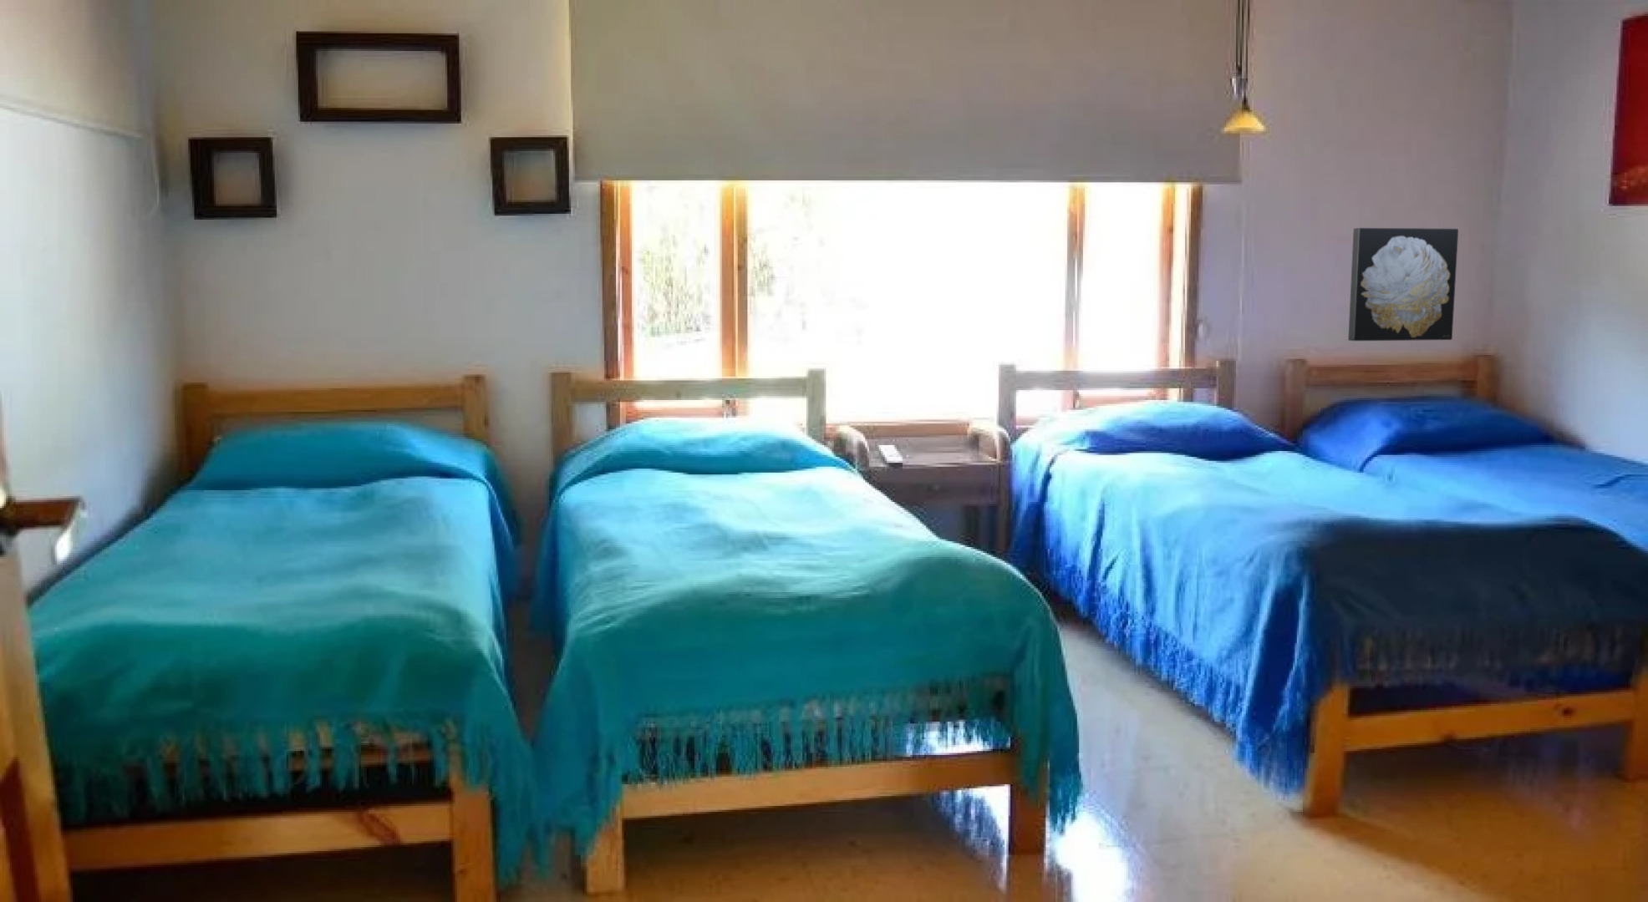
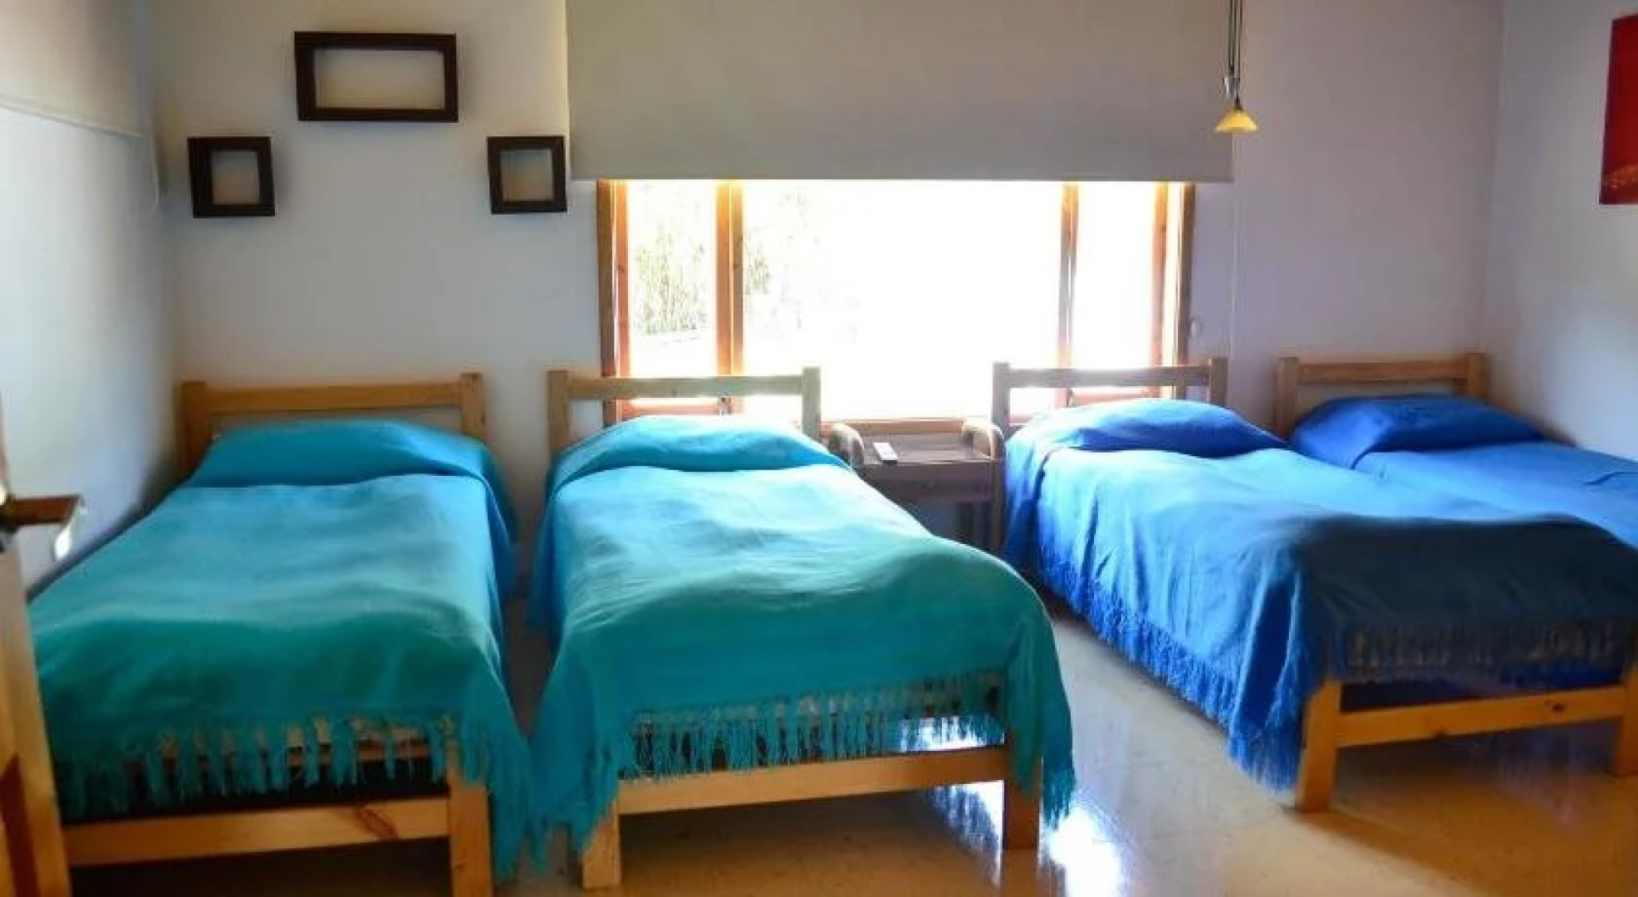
- wall art (1402, 284)
